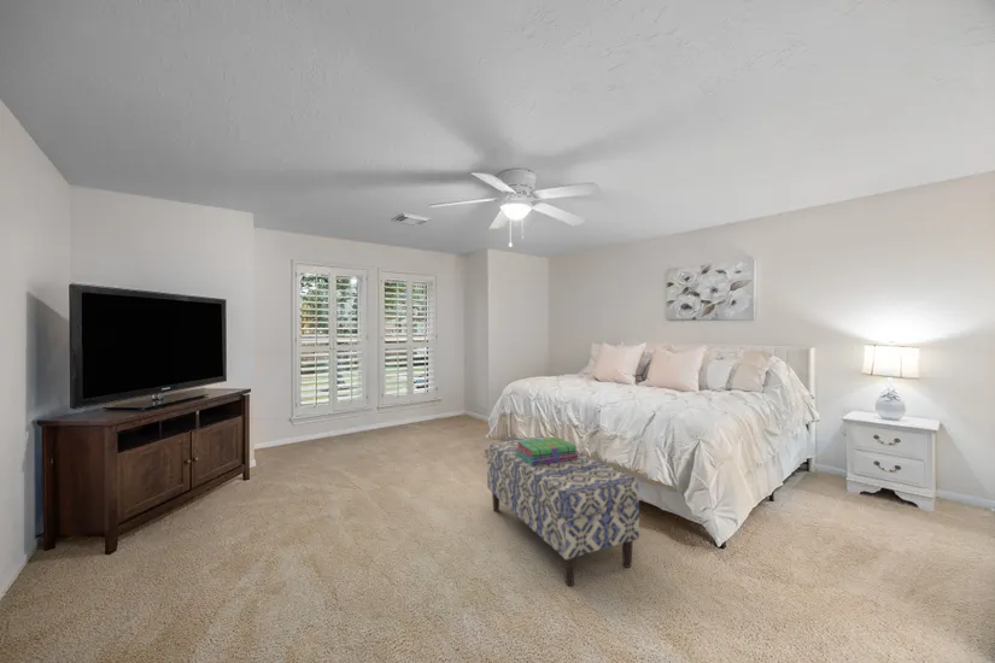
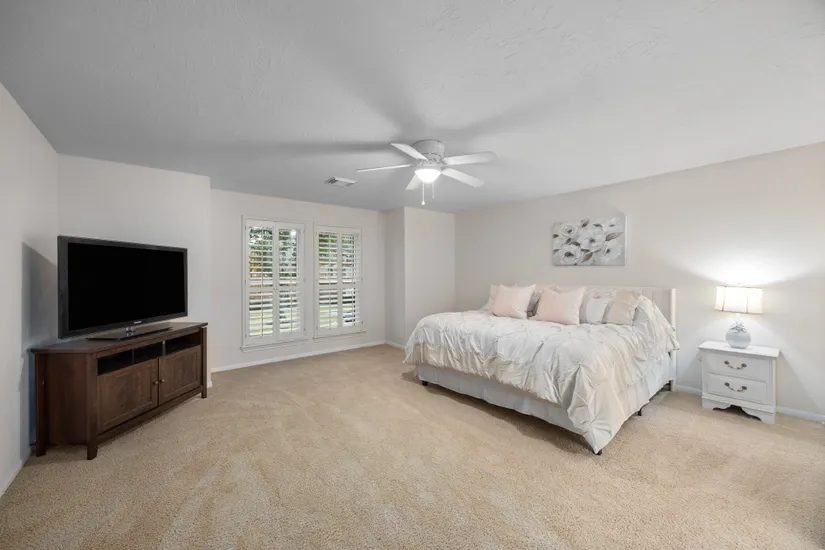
- stack of books (545, 450)
- bench (552, 495)
